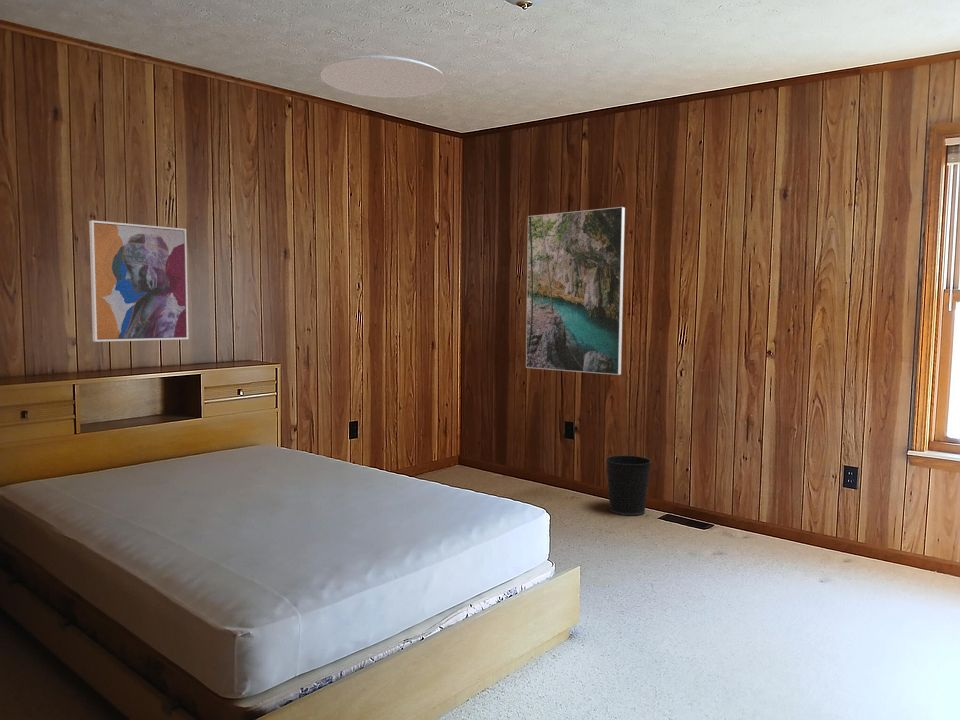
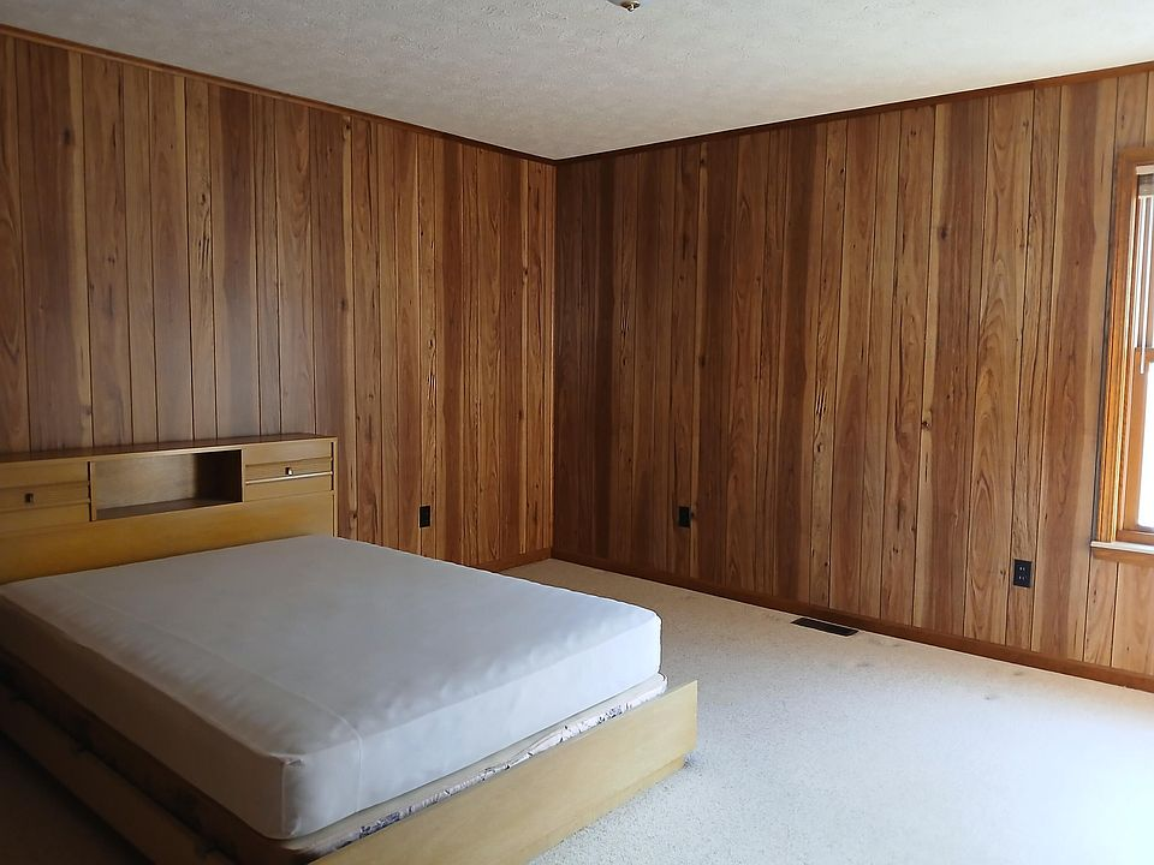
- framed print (572, 292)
- wall art (141, 282)
- ceiling lamp (384, 74)
- wastebasket (627, 485)
